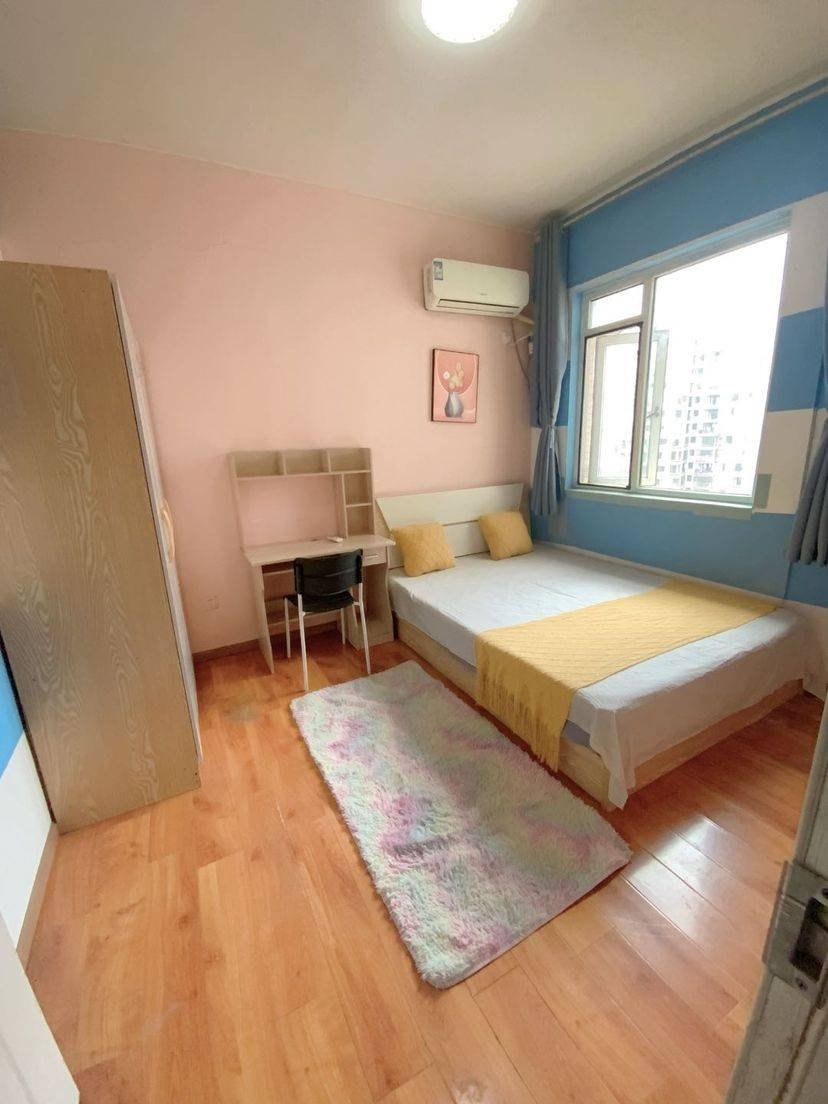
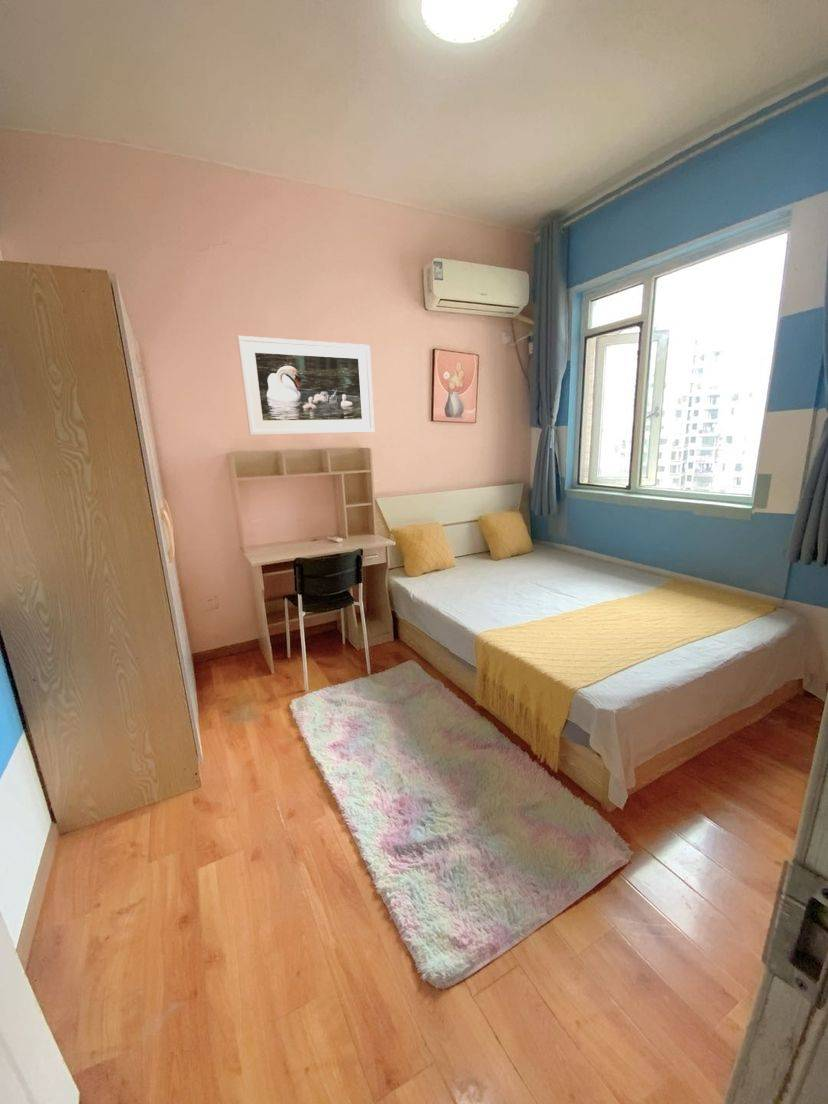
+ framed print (312, 388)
